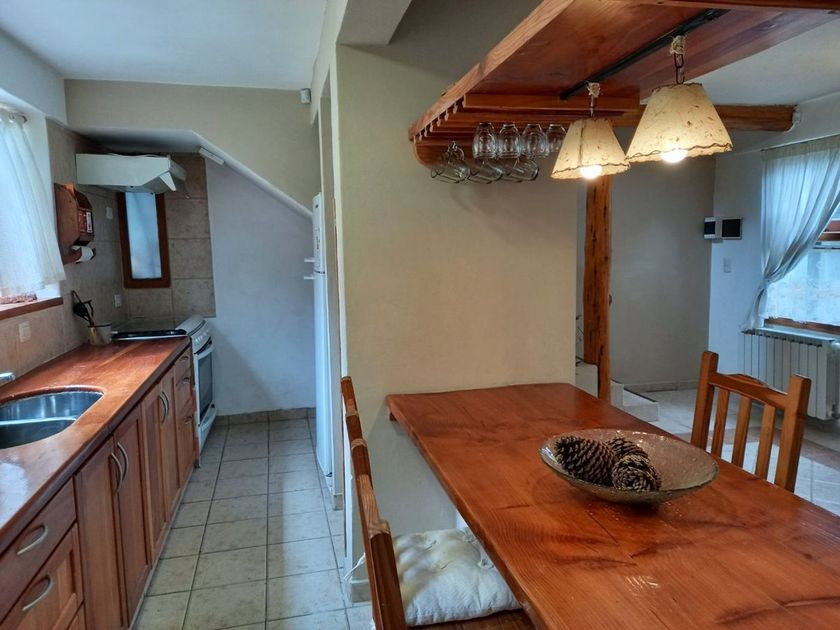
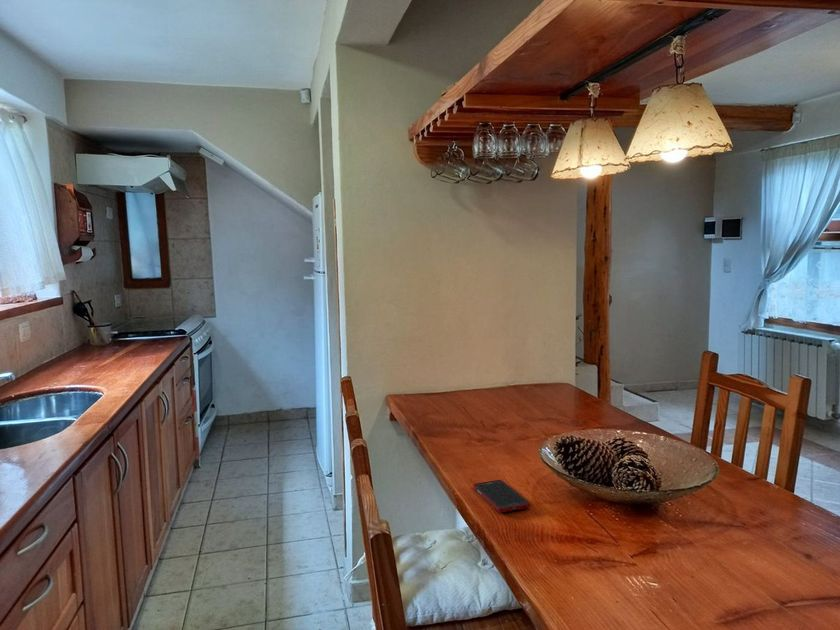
+ cell phone (500, 495)
